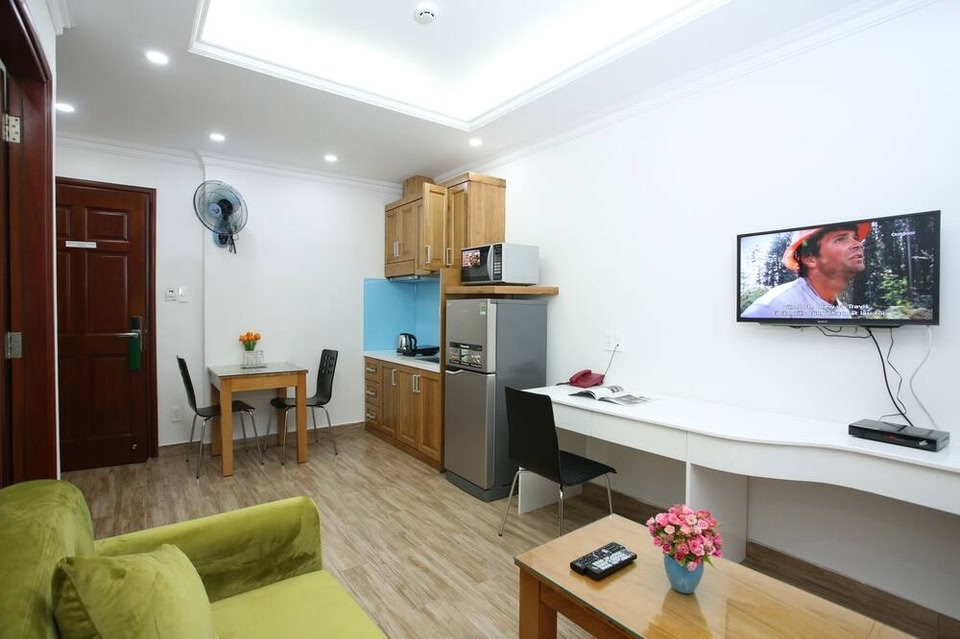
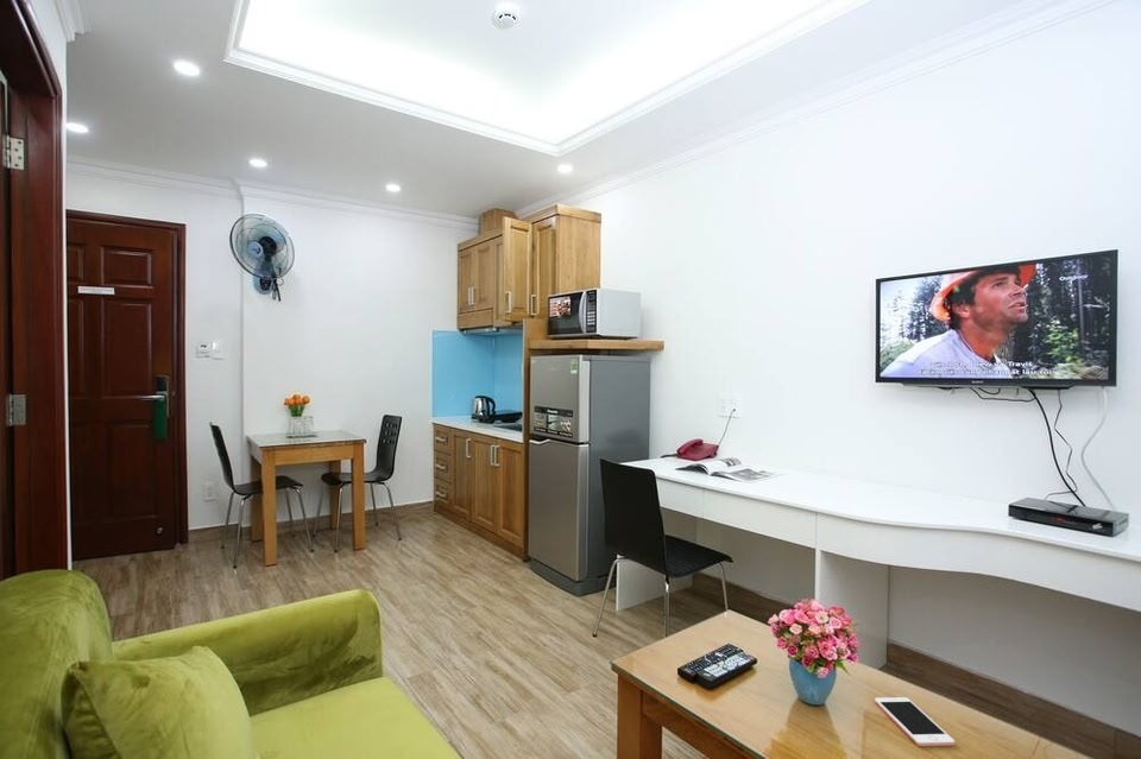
+ cell phone (912, 720)
